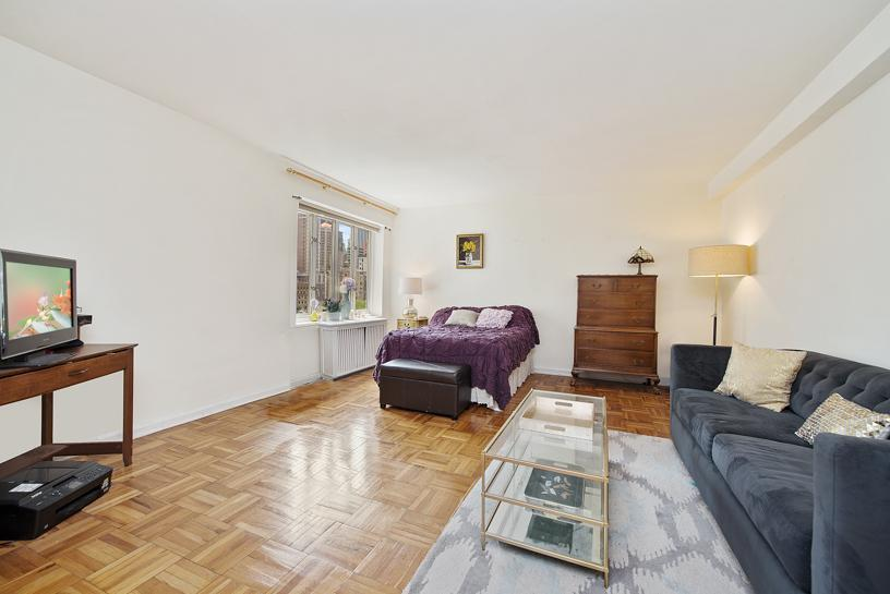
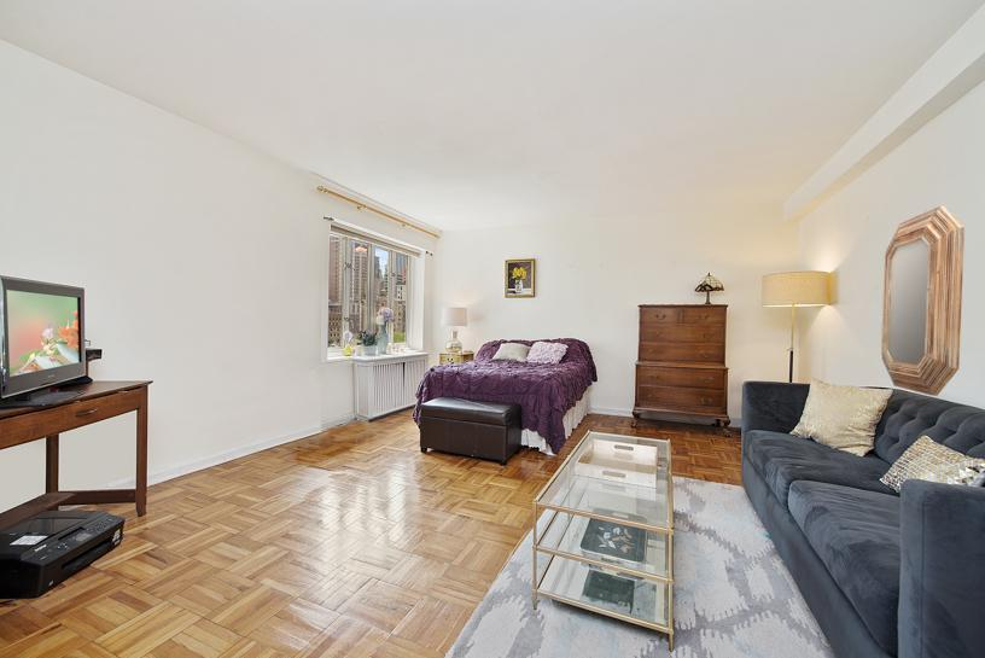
+ home mirror (911, 303)
